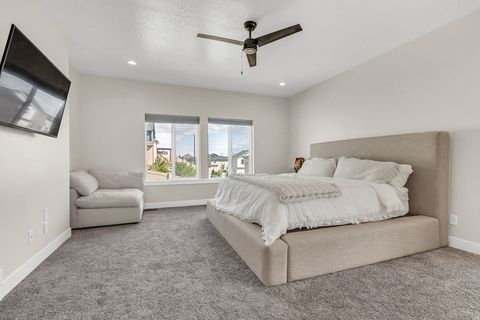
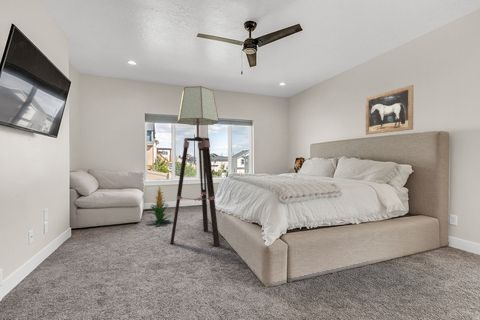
+ indoor plant (159, 204)
+ wall art (387, 112)
+ floor lamp (200, 164)
